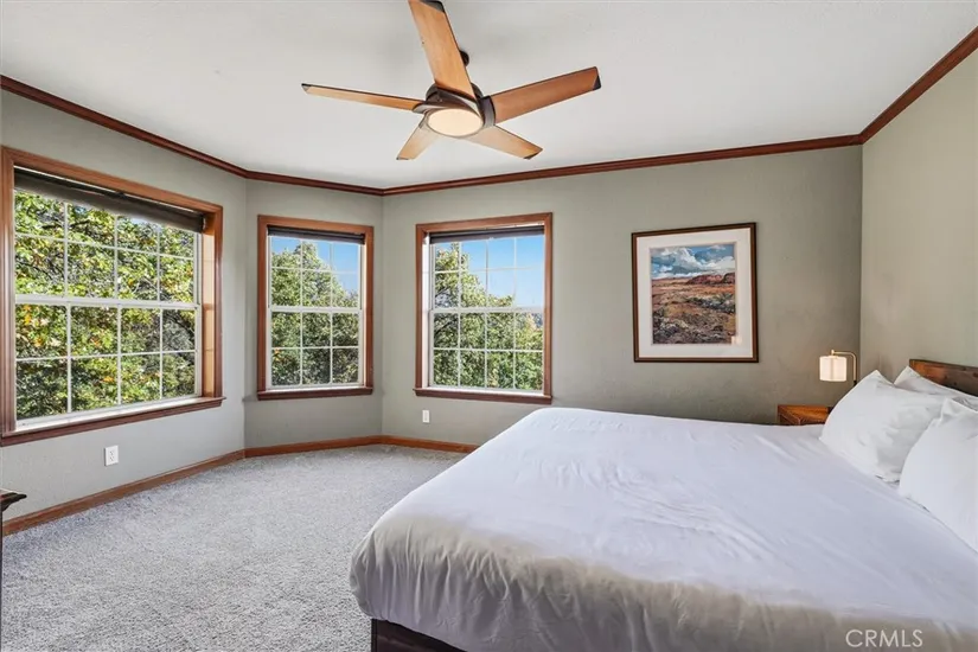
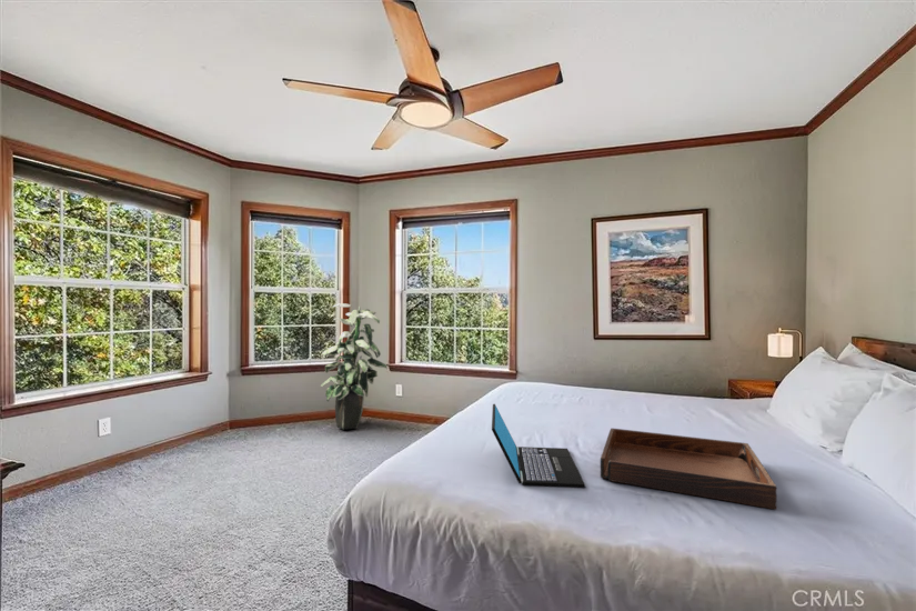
+ serving tray (677, 460)
+ indoor plant (350, 364)
+ laptop (533, 448)
